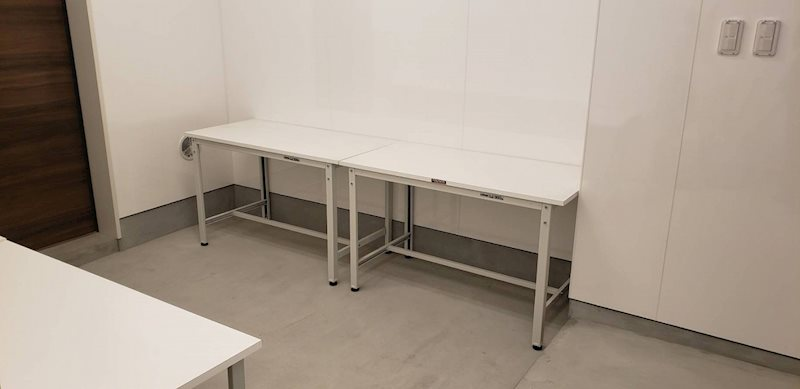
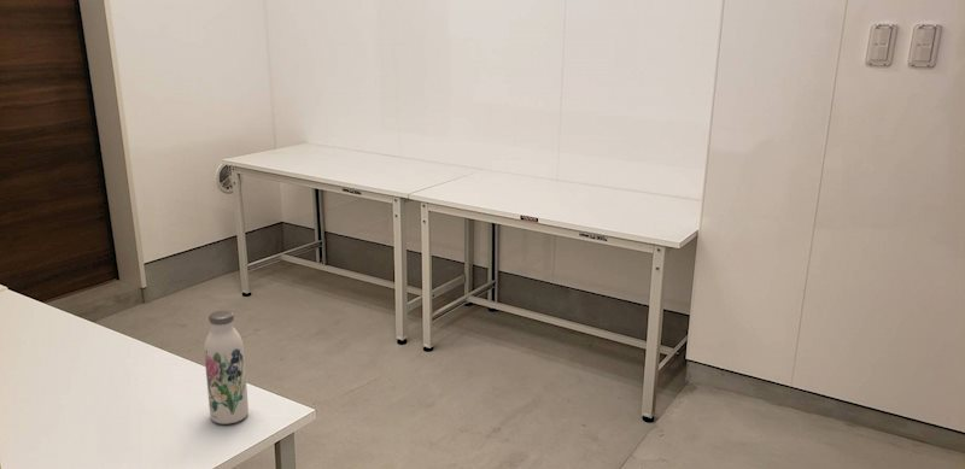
+ water bottle (224, 365)
